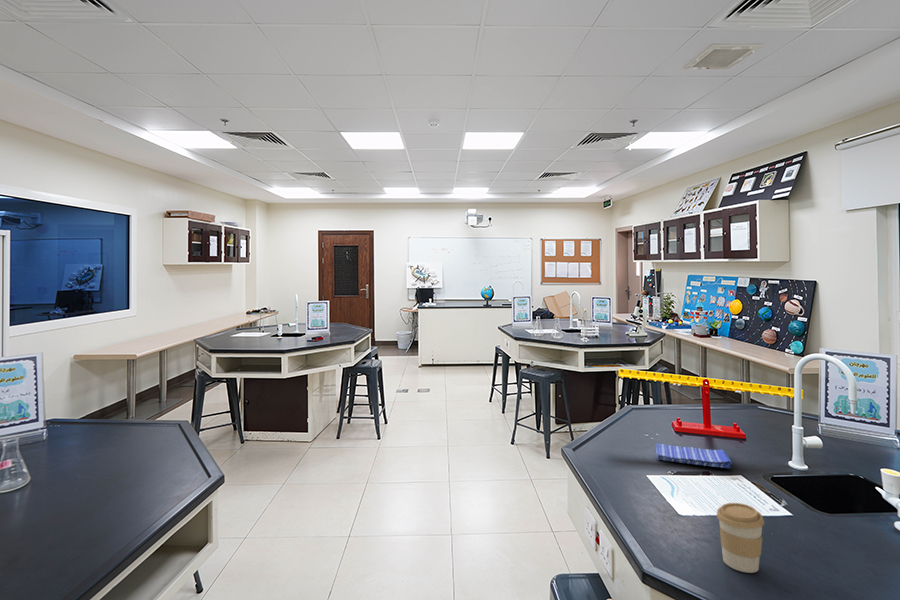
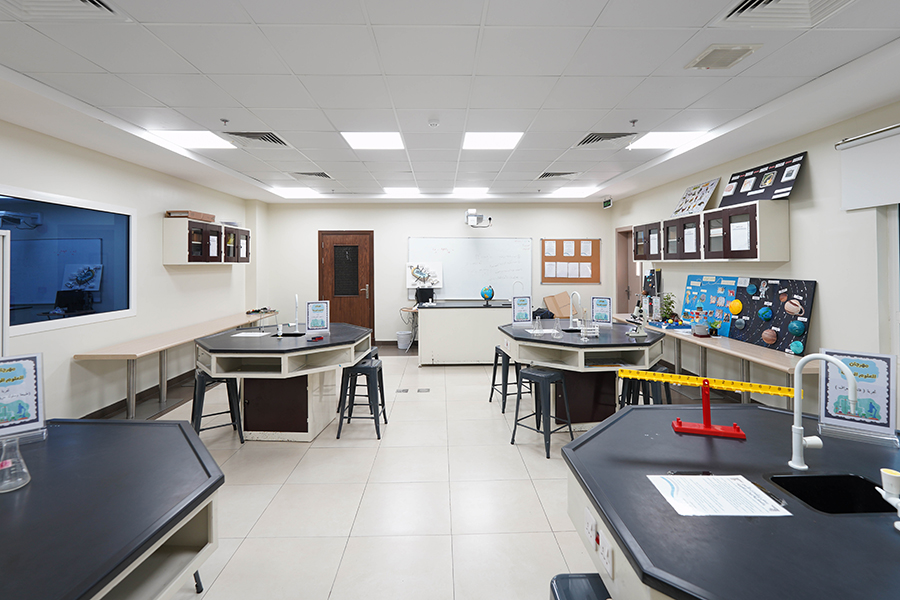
- dish towel (691, 453)
- coffee cup (740, 535)
